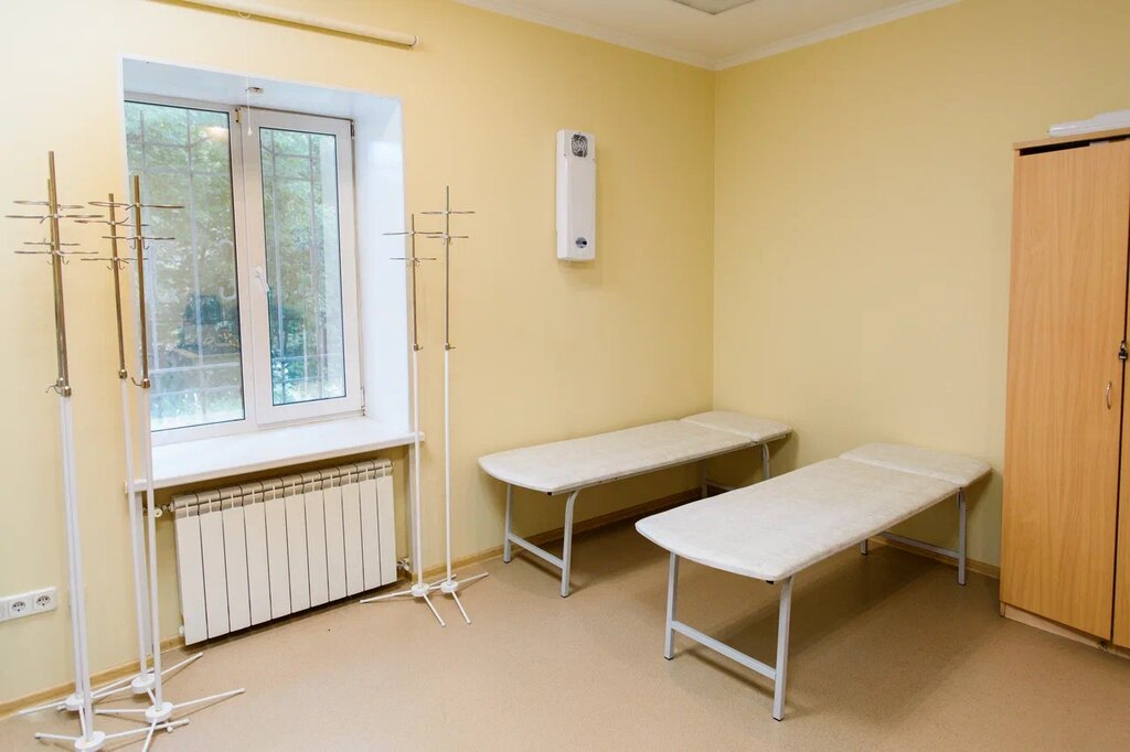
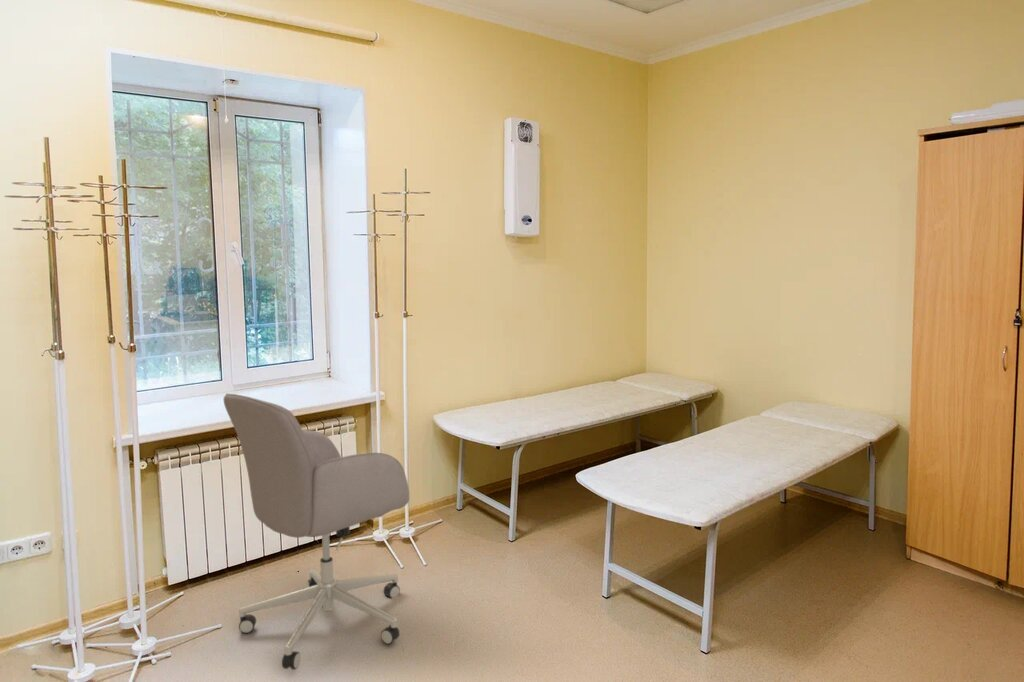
+ chair (326, 506)
